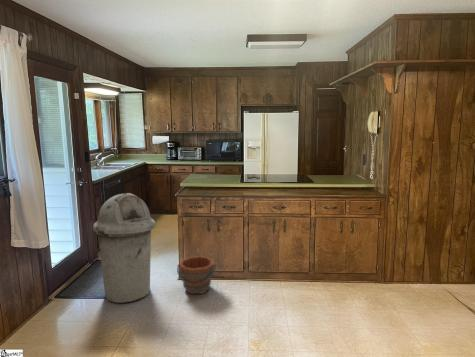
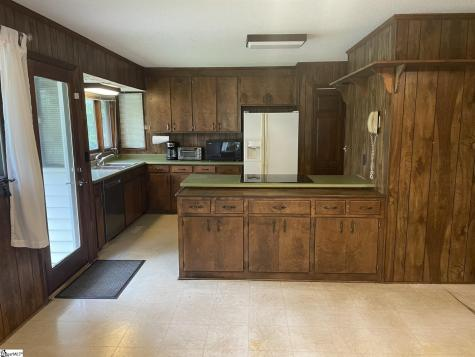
- bucket (196, 275)
- trash can (125, 243)
